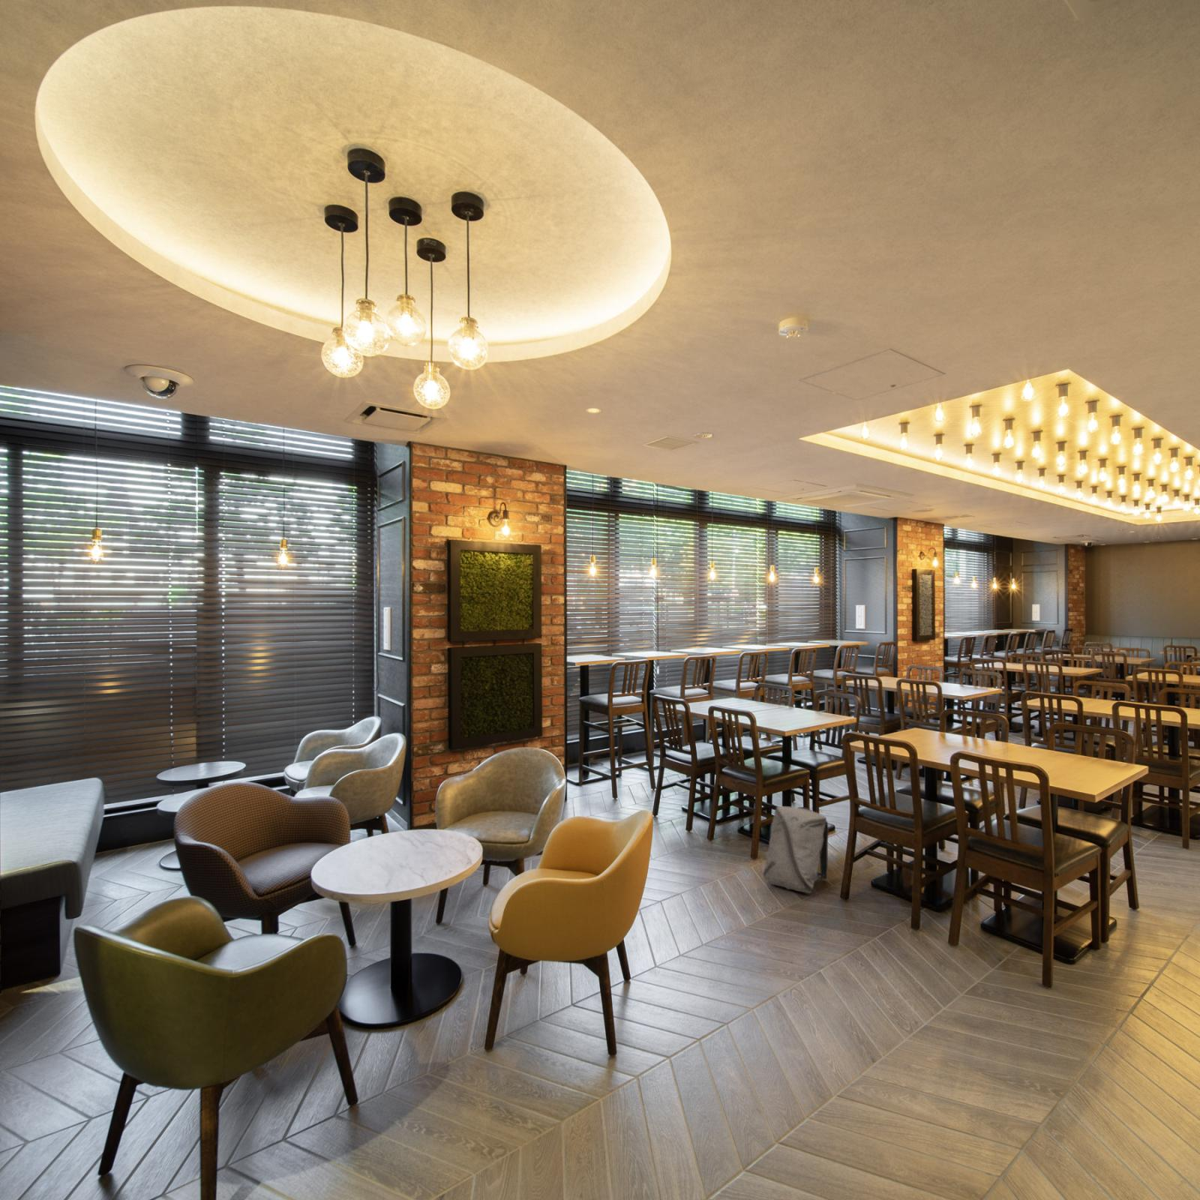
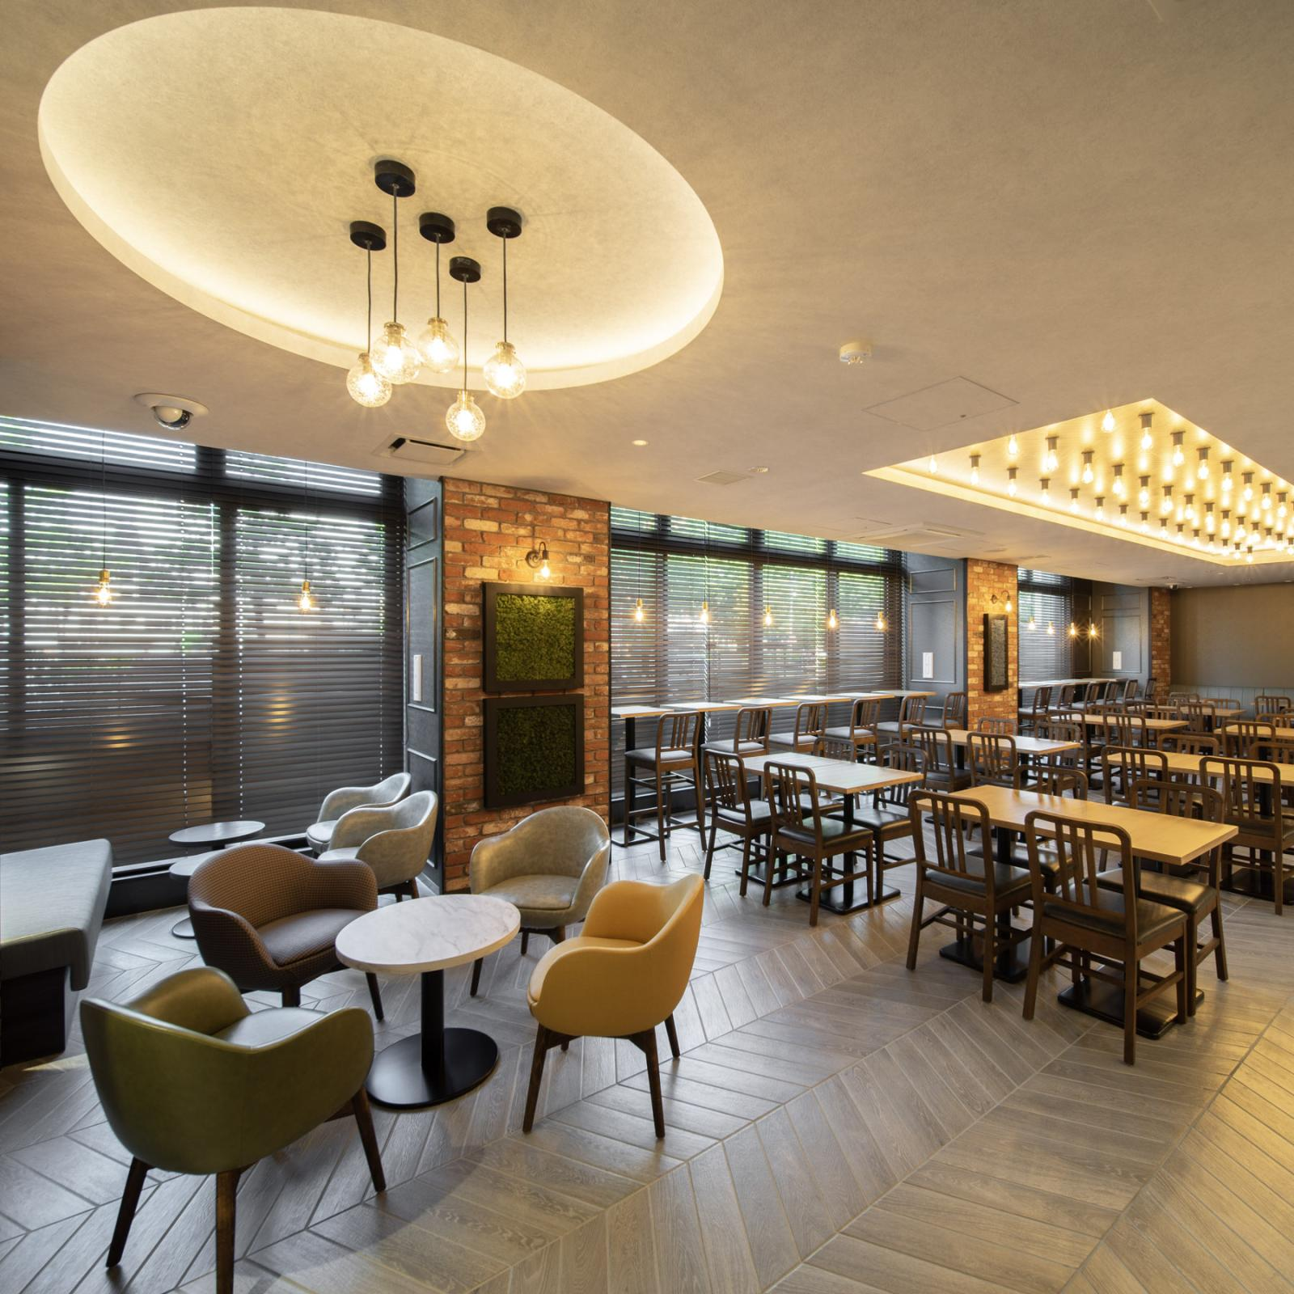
- backpack (797, 846)
